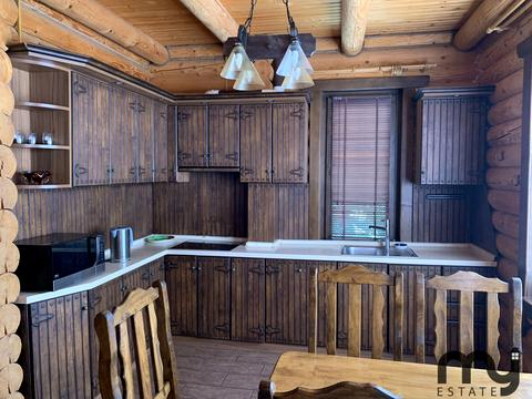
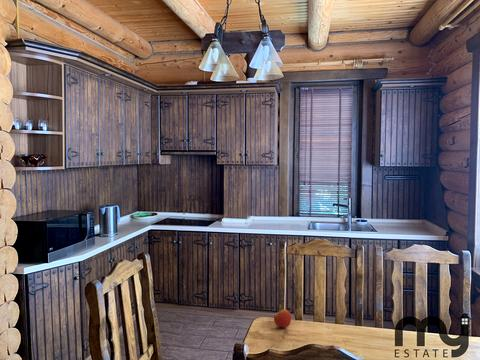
+ apple (282, 318)
